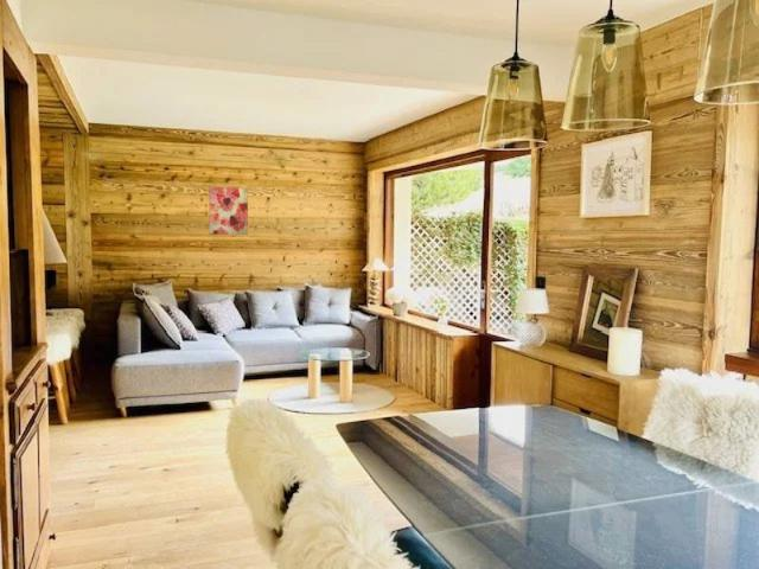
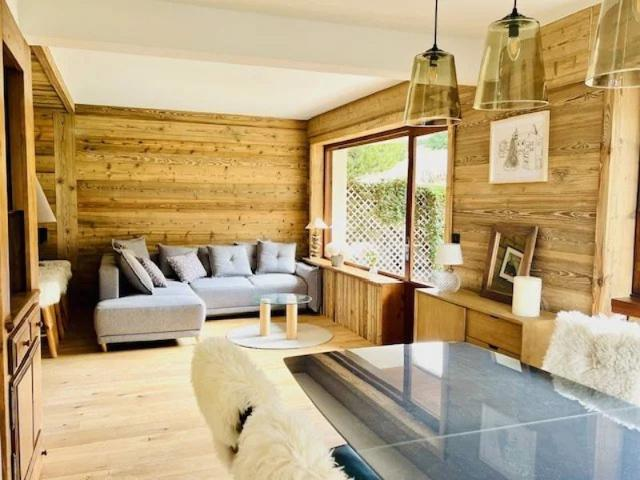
- wall art (228, 211)
